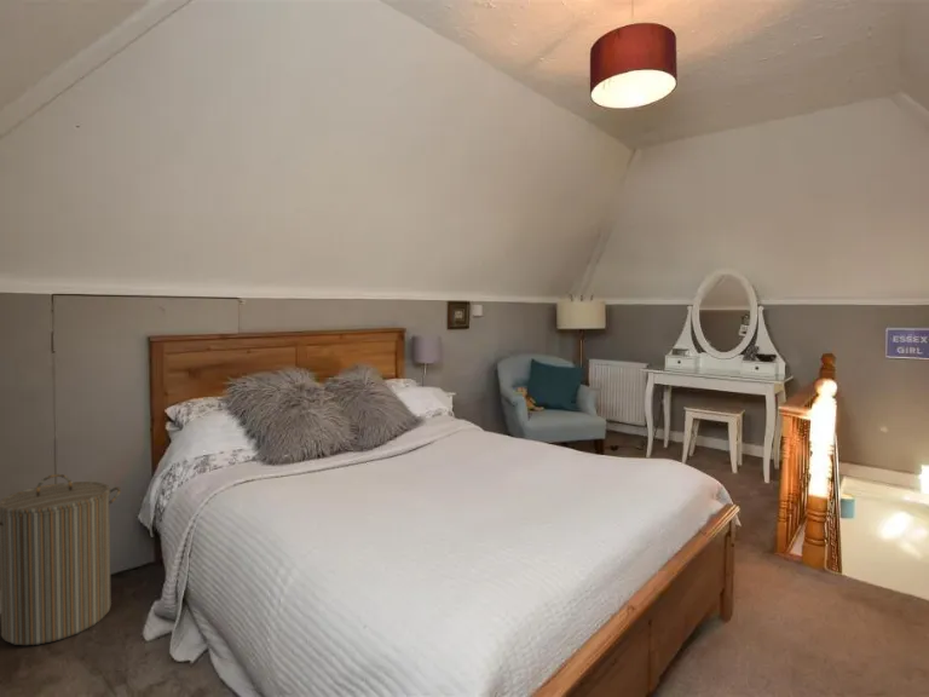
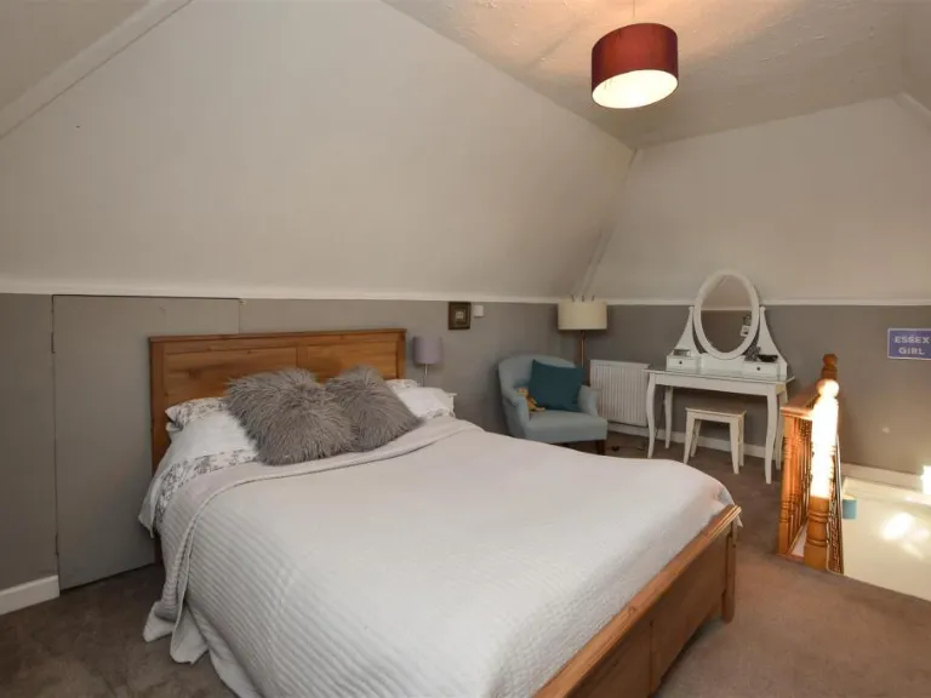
- laundry hamper (57, 547)
